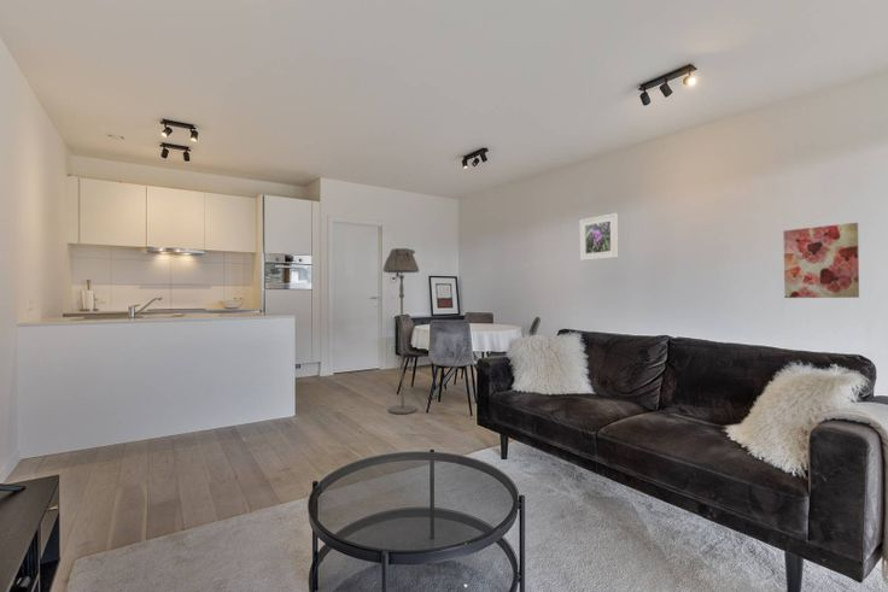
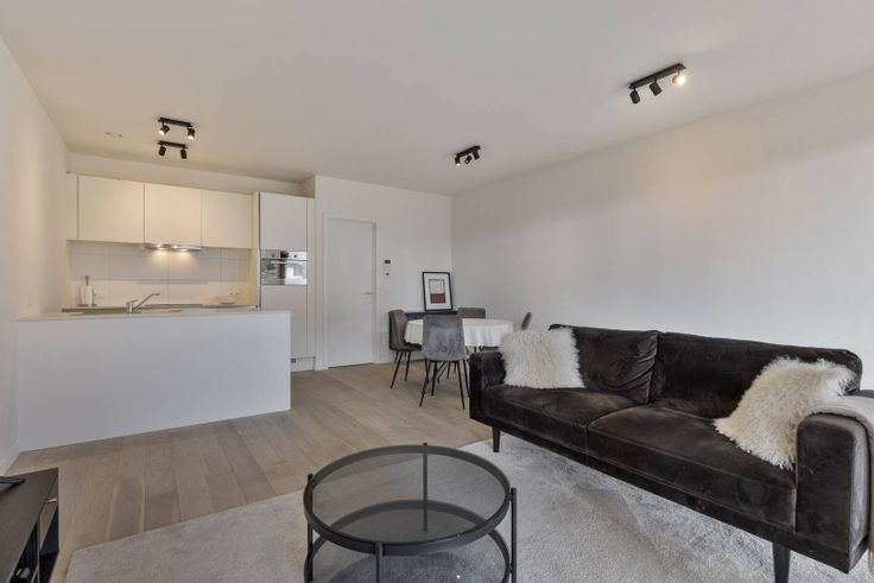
- floor lamp (401, 329)
- wall art (819, 262)
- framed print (597, 238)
